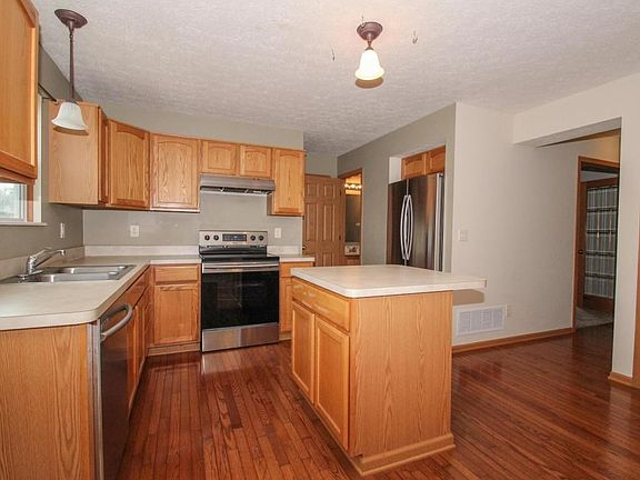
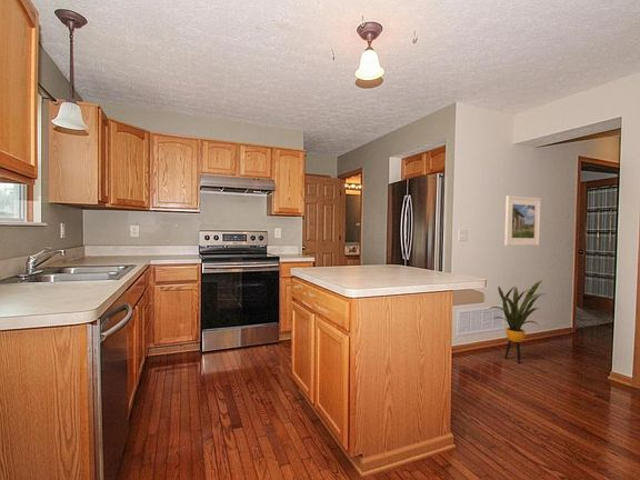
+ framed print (522, 221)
+ house plant (521, 321)
